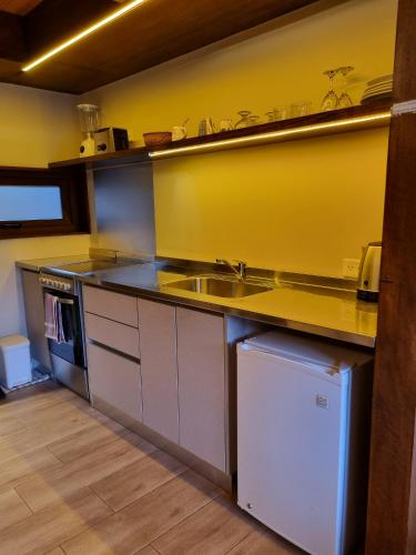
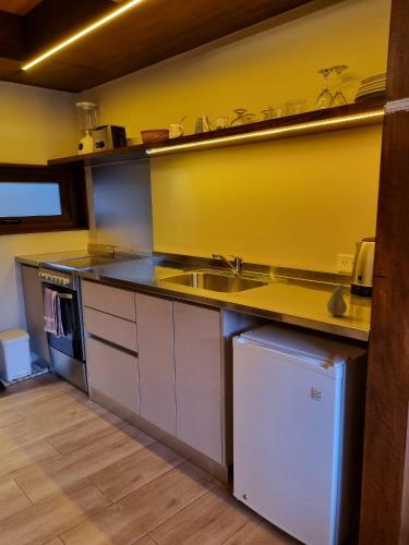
+ fruit (337, 299)
